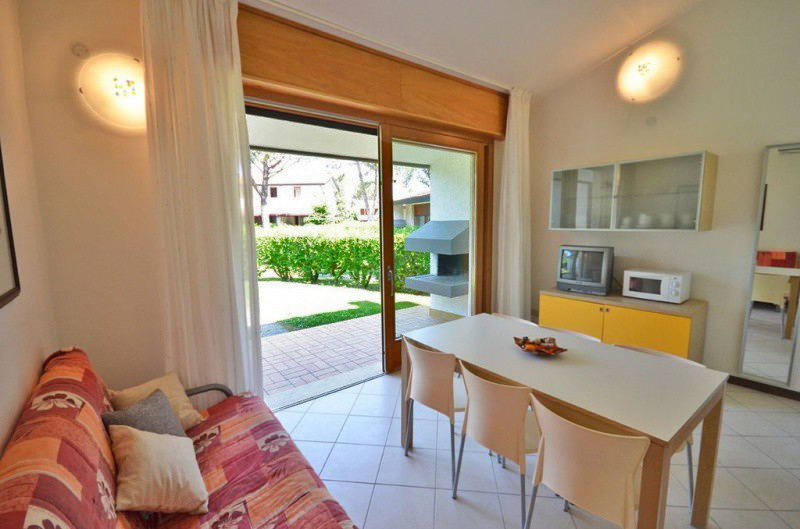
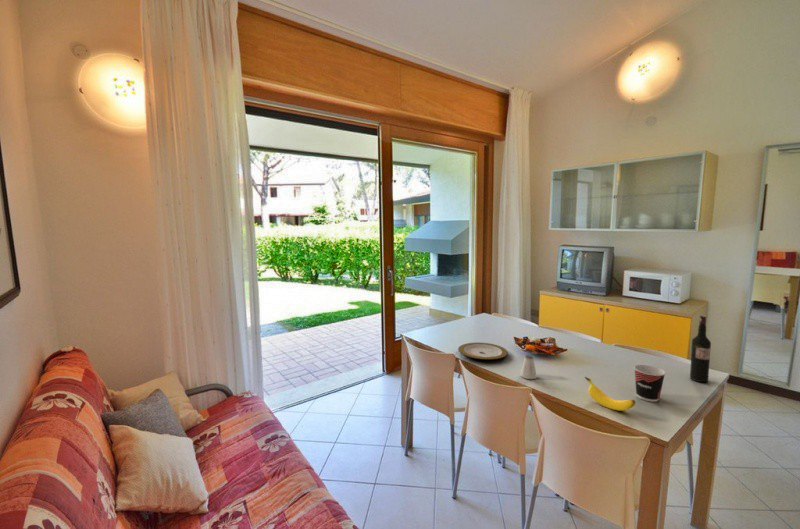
+ banana (607, 396)
+ plate (482, 352)
+ saltshaker (528, 365)
+ cup (648, 383)
+ wine bottle (701, 348)
